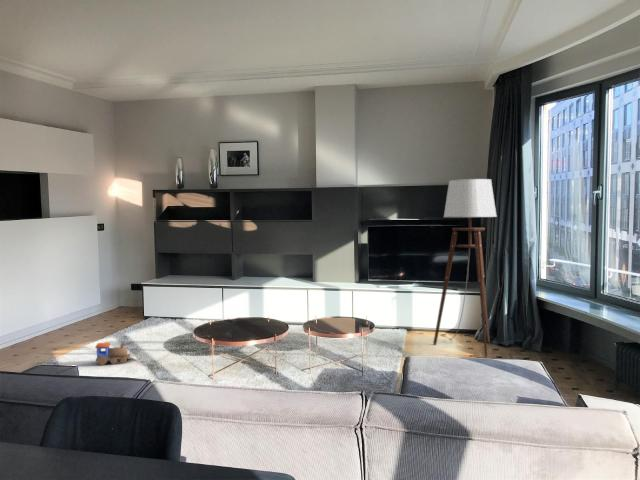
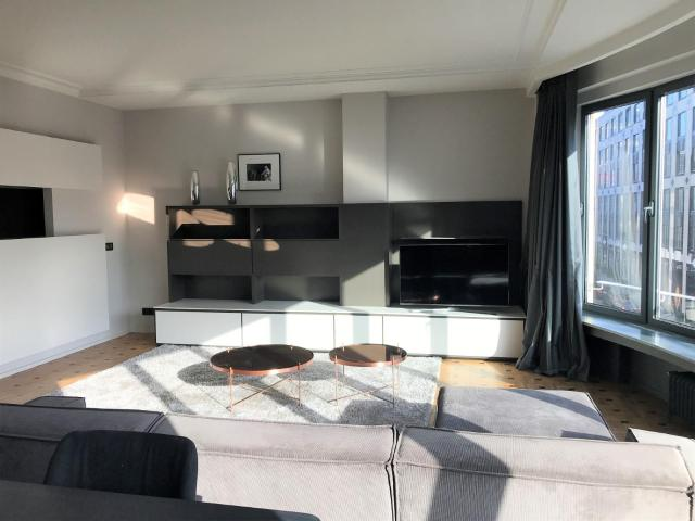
- floor lamp (468, 263)
- toy train (113, 352)
